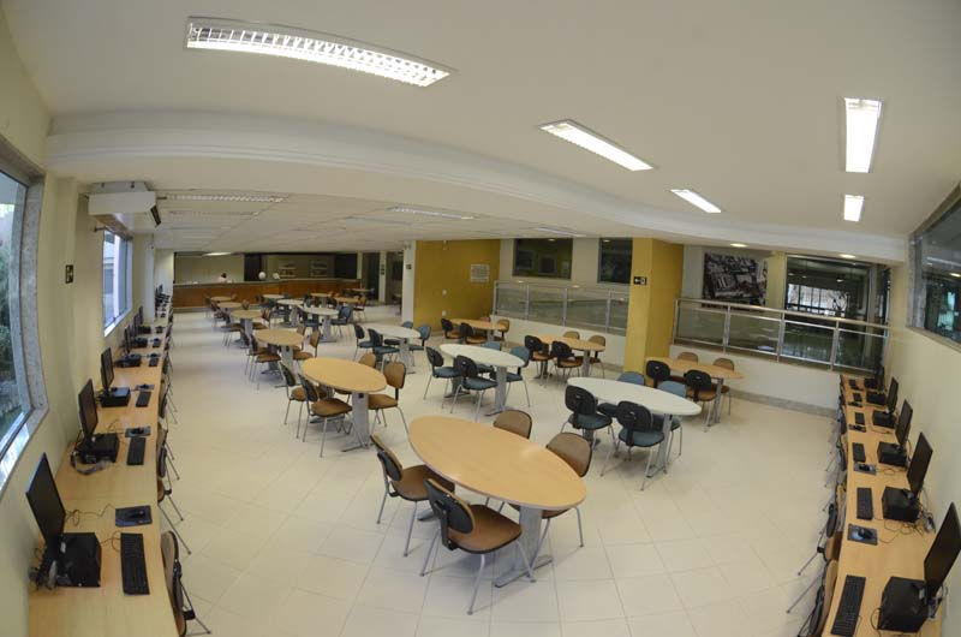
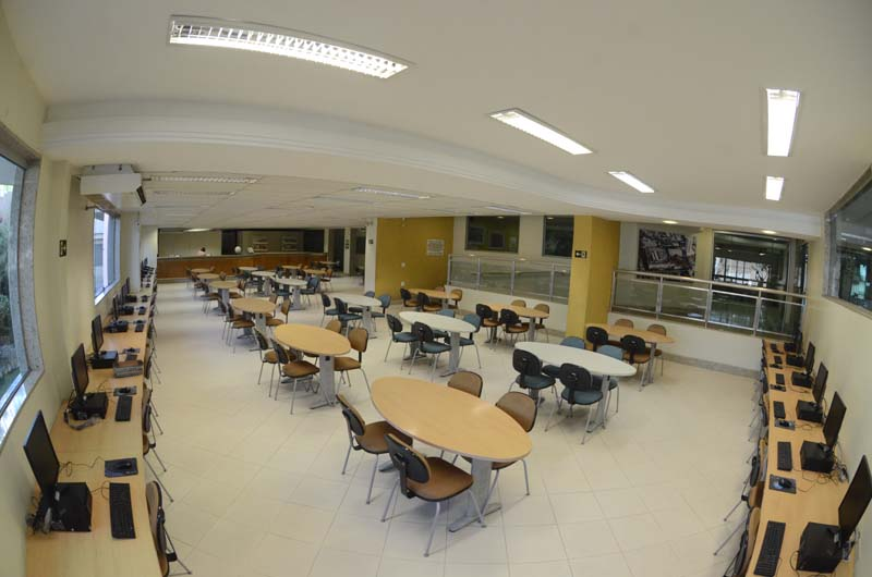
+ book stack (128, 368)
